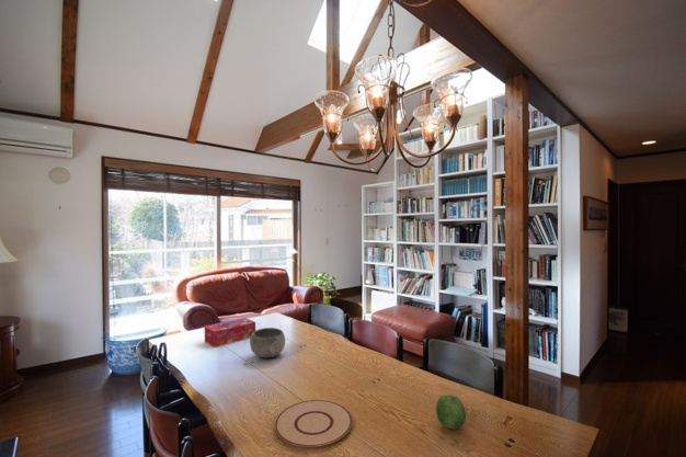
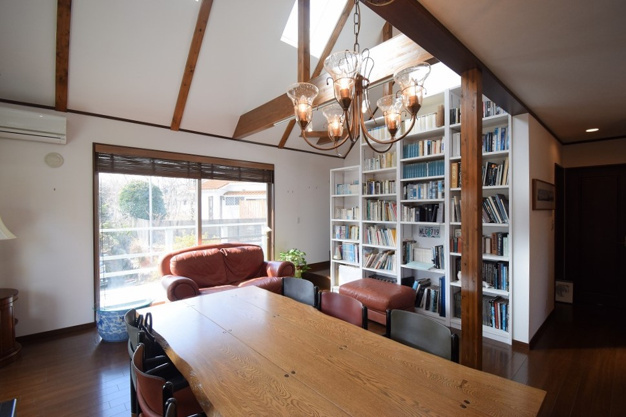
- bowl (267, 343)
- plate (313, 422)
- fruit (450, 410)
- tissue box (230, 331)
